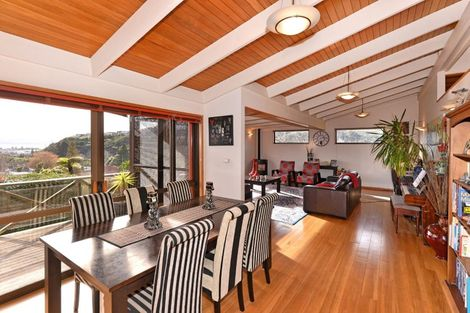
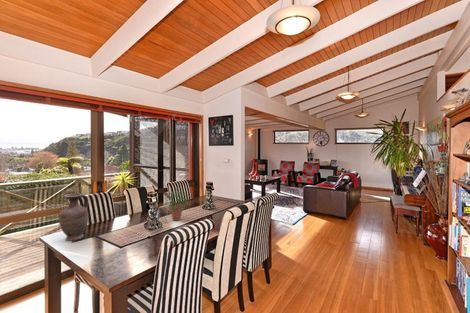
+ vase (74, 216)
+ potted plant (175, 202)
